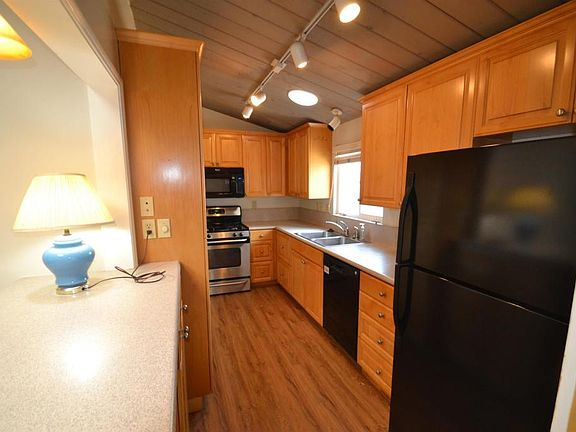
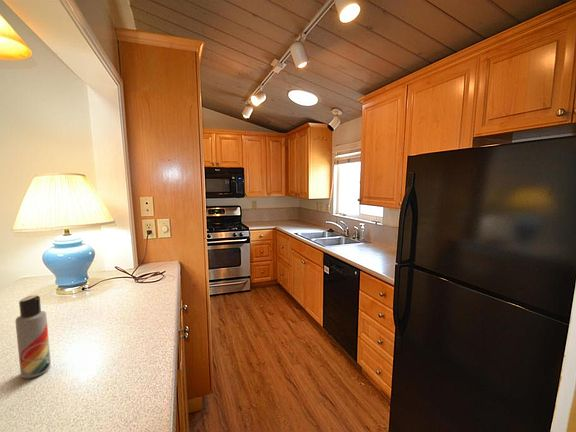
+ lotion bottle (32, 334)
